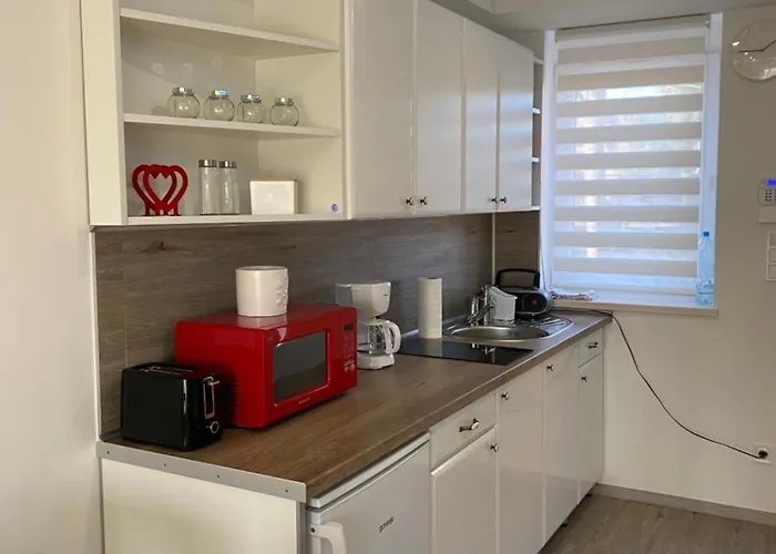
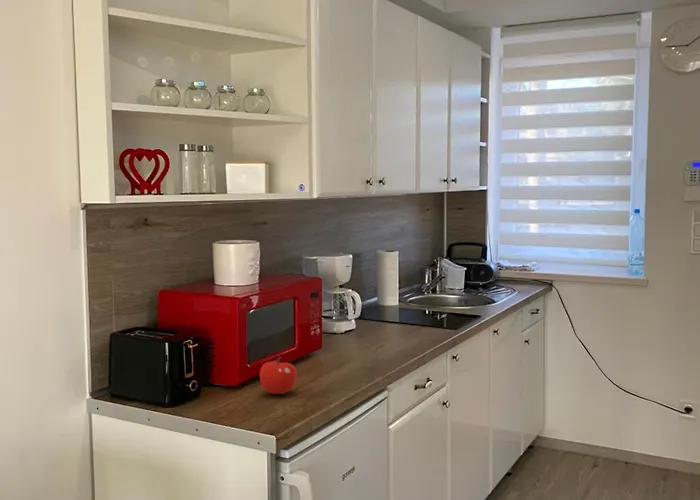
+ fruit (278, 375)
